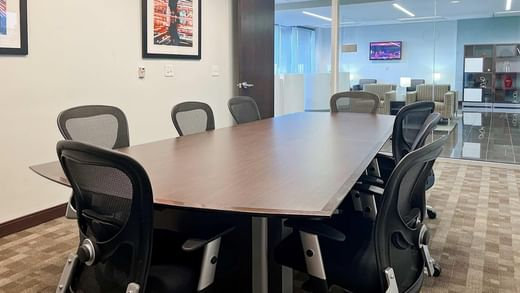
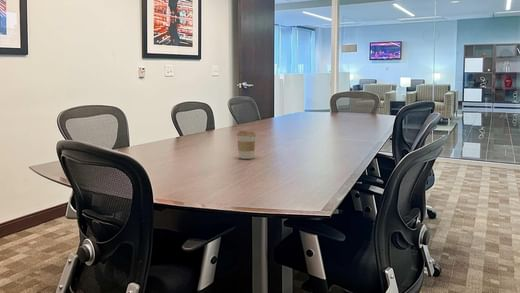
+ coffee cup (246, 144)
